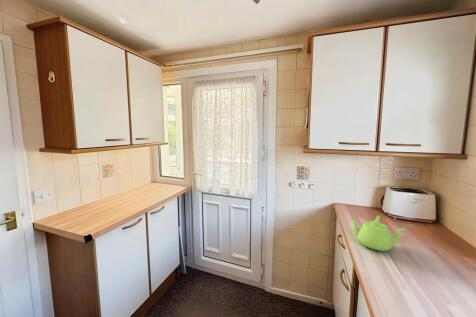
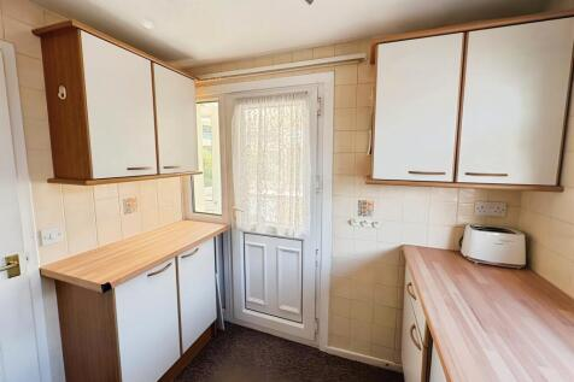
- teapot (375, 232)
